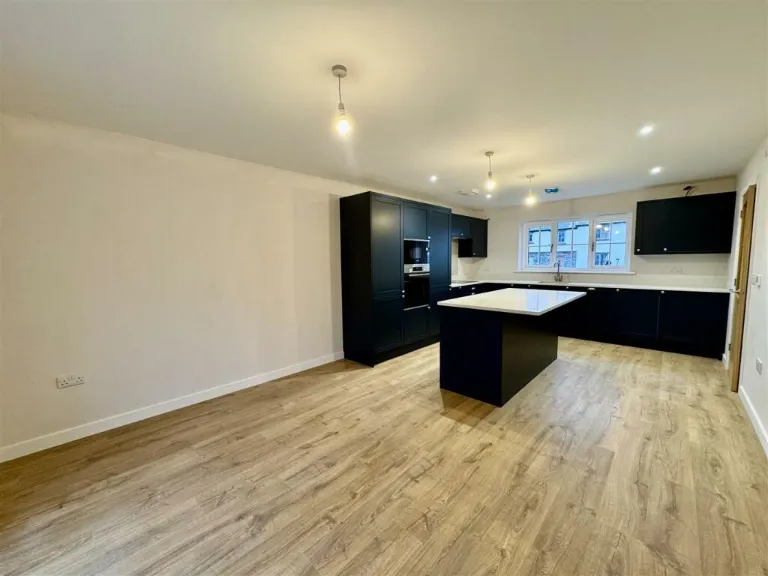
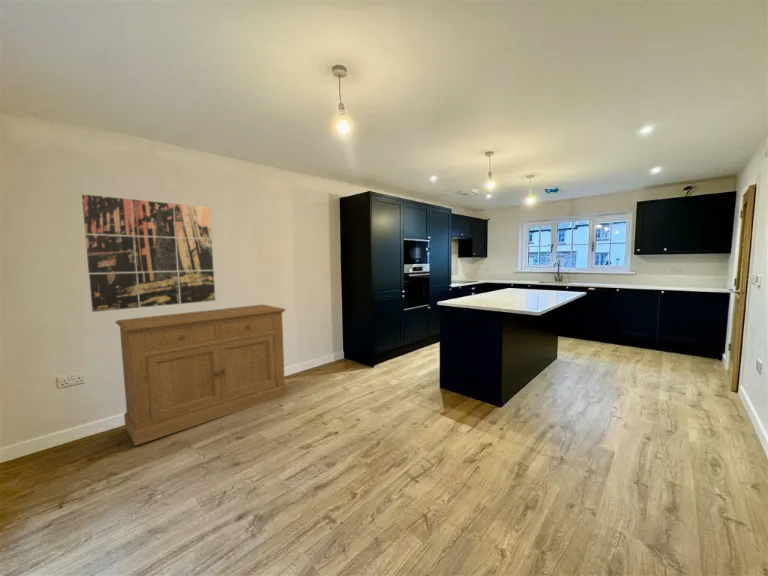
+ wall art (157, 254)
+ sideboard (211, 361)
